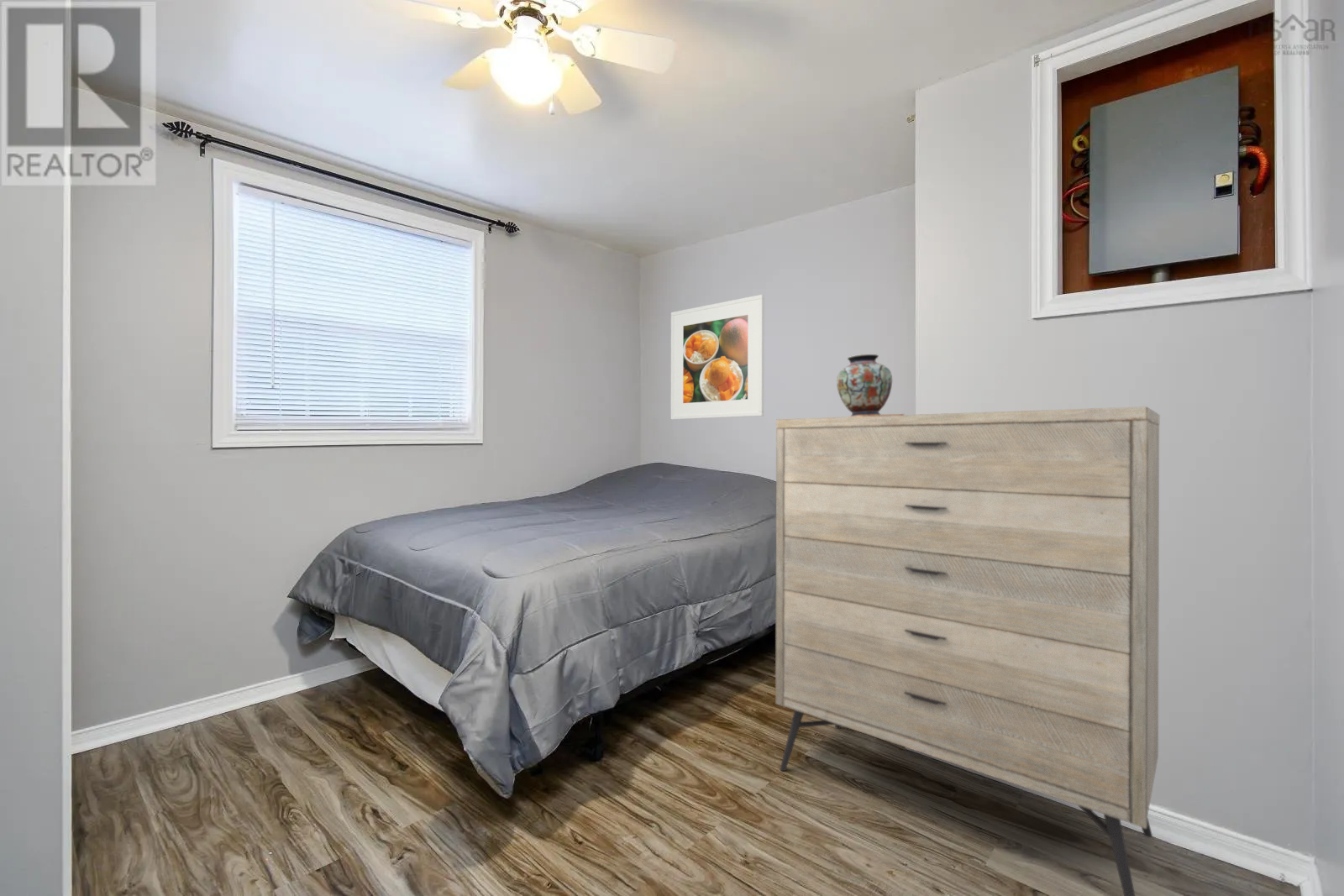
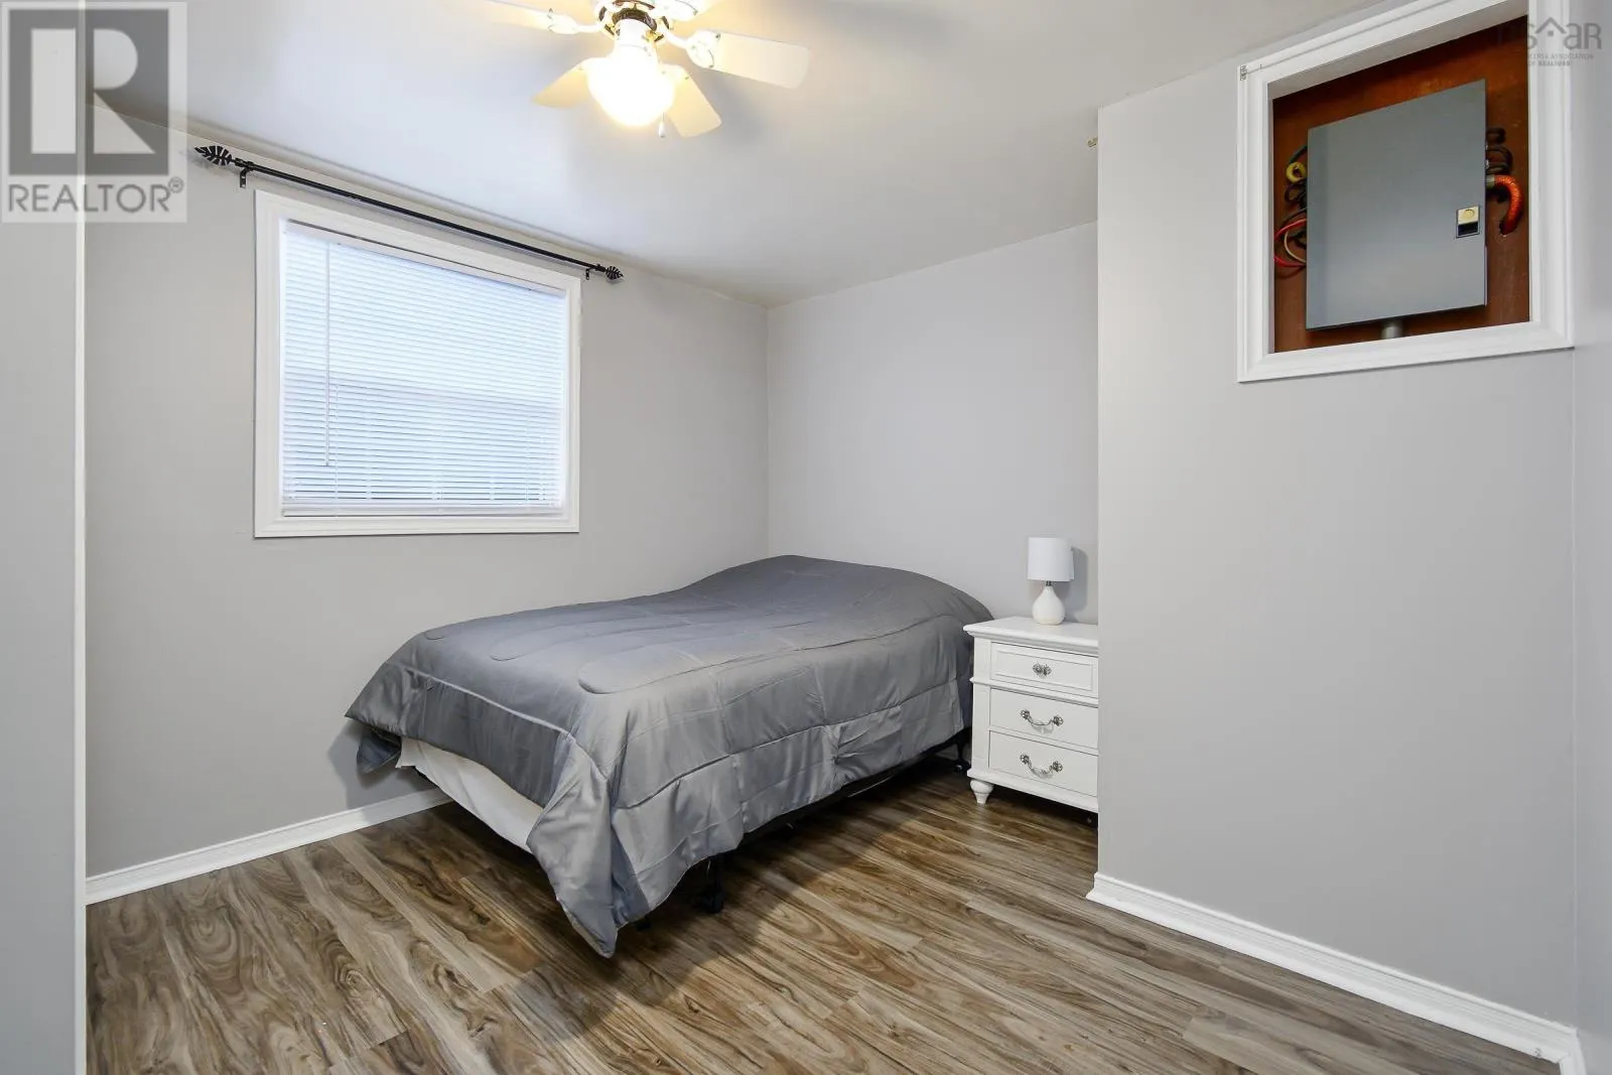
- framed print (714, 360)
- dresser (949, 608)
- decorative vase (863, 387)
